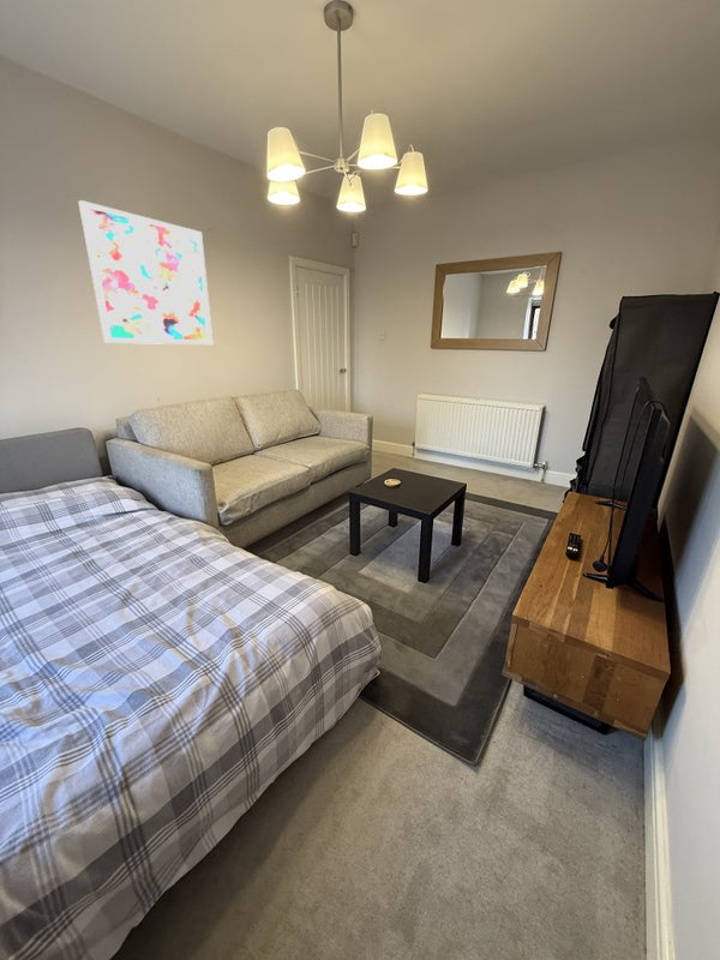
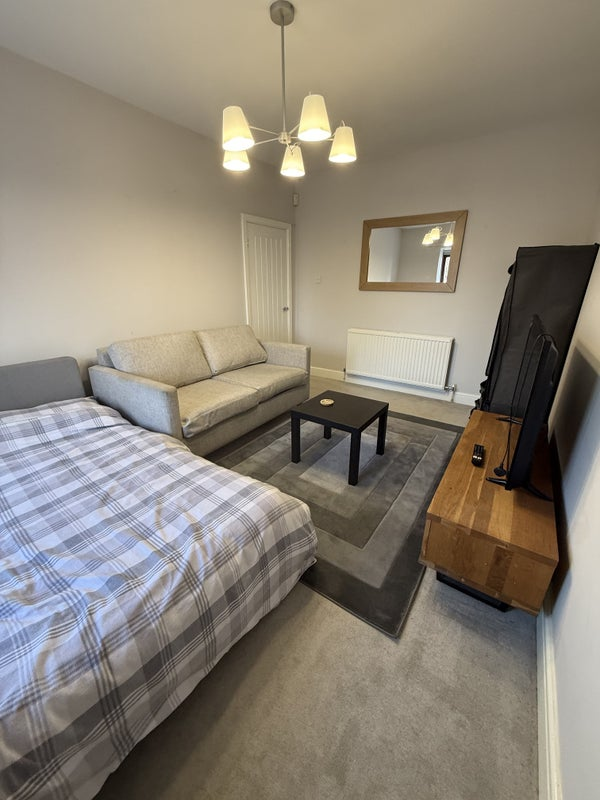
- wall art (156, 283)
